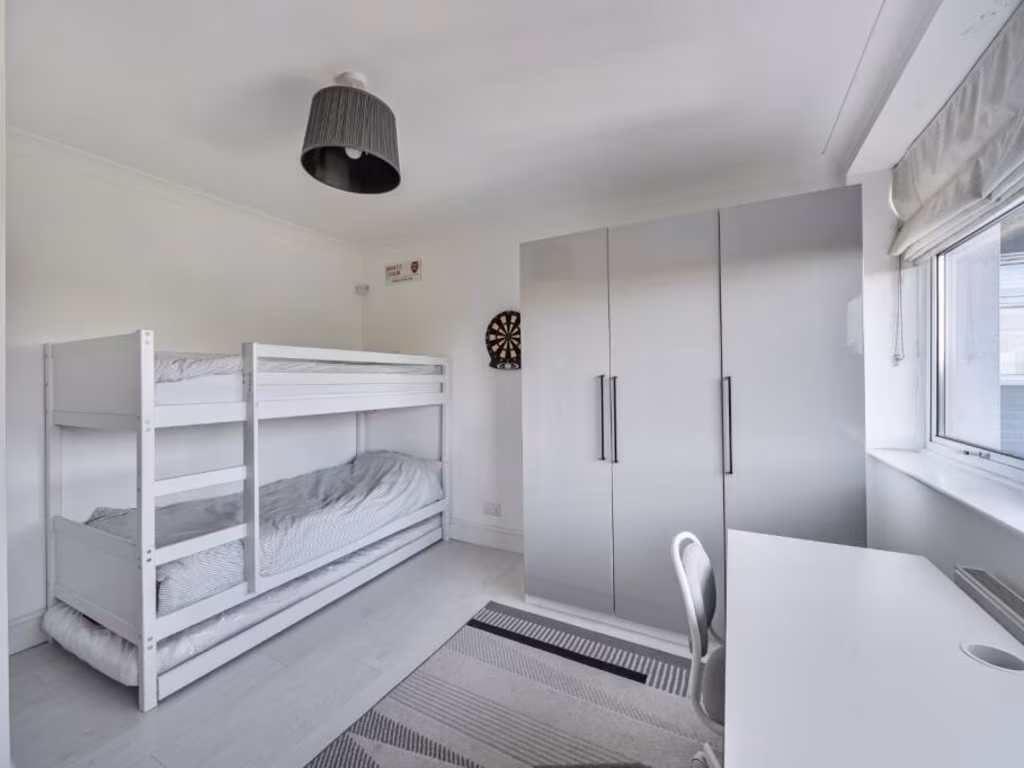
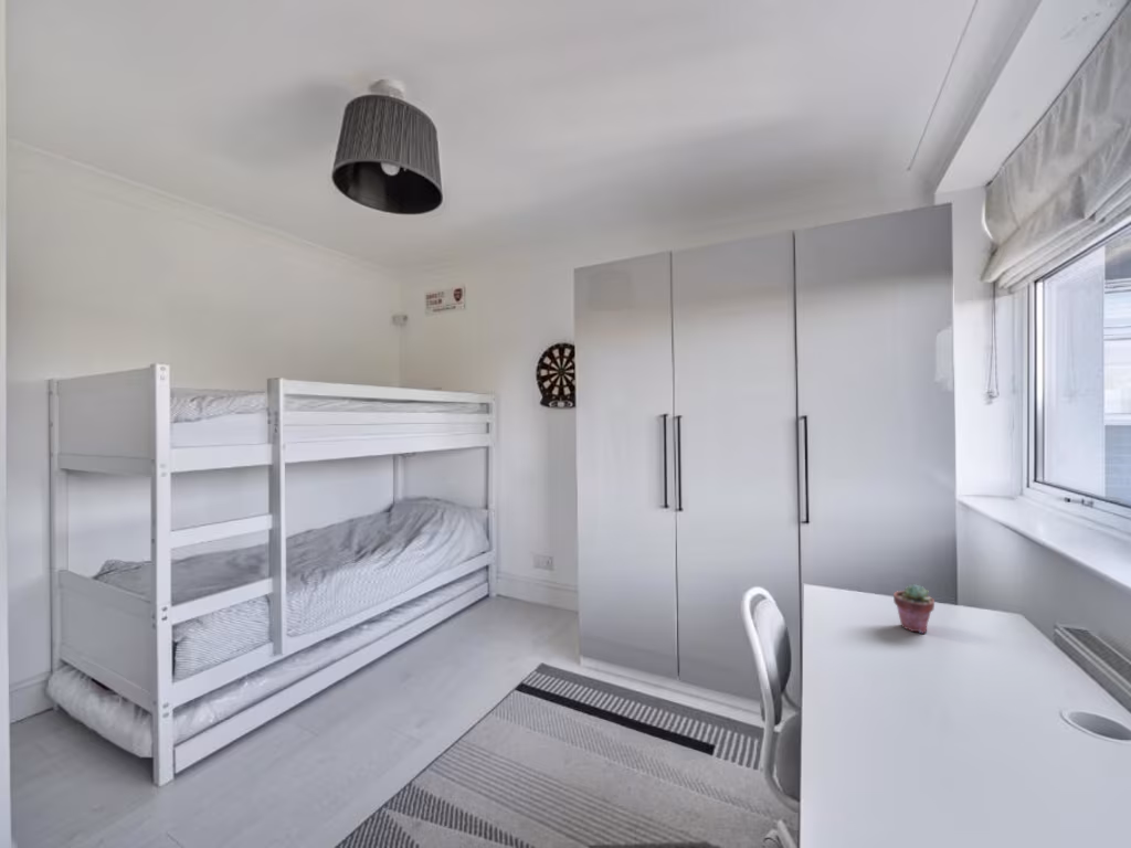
+ potted succulent (913, 605)
